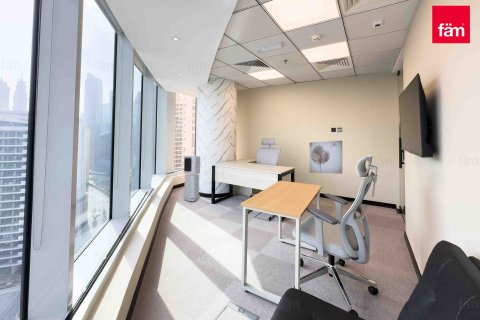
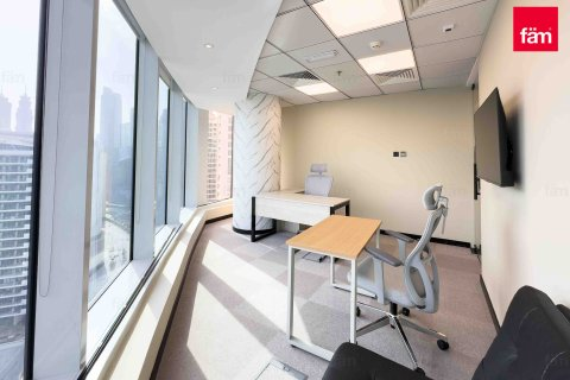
- wall art (325, 157)
- air purifier (193, 177)
